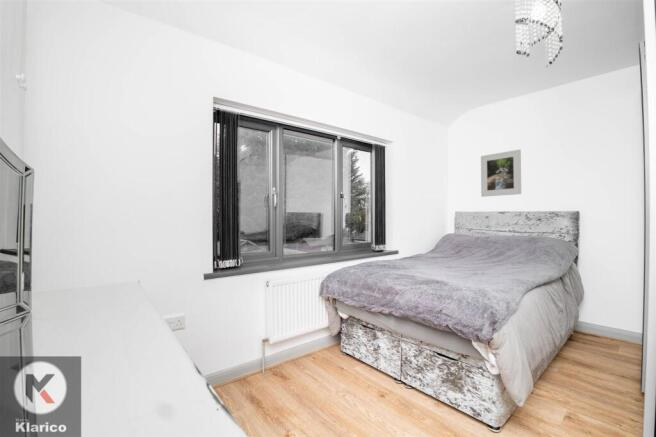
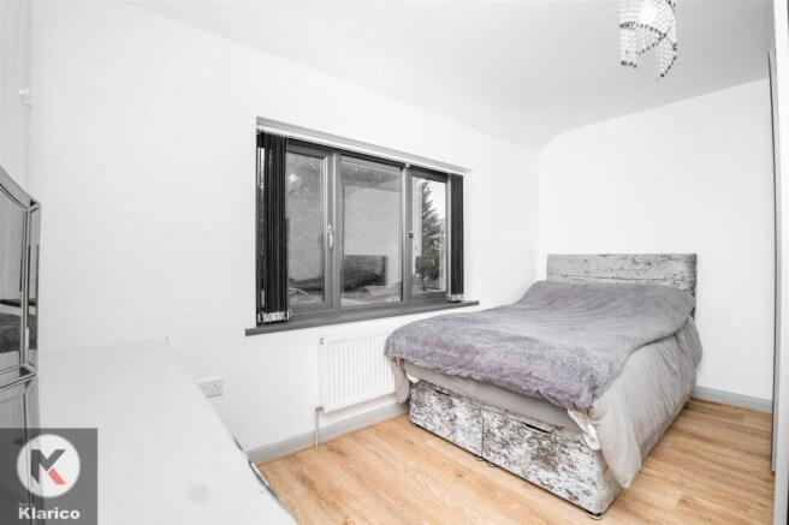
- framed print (500, 174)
